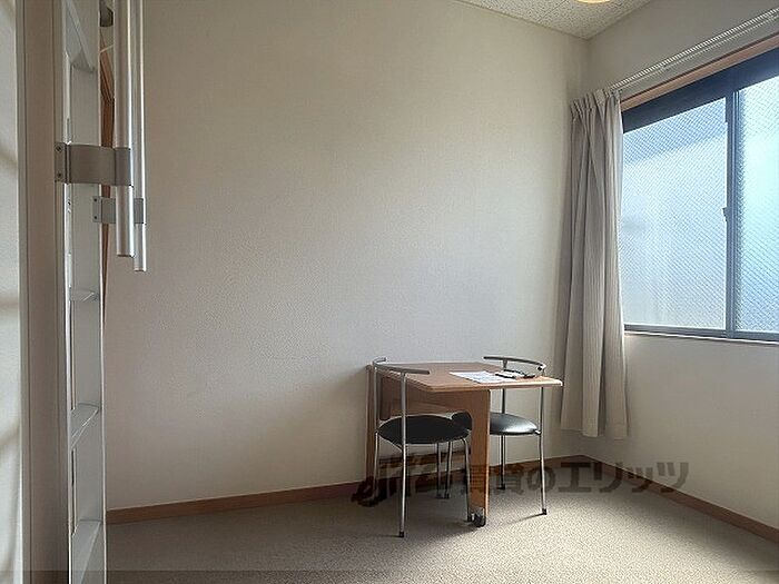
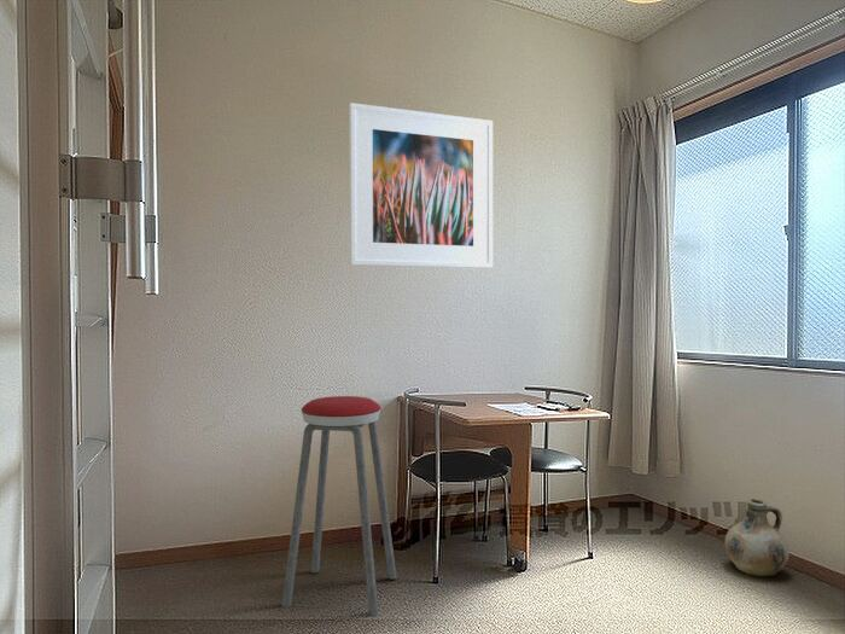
+ ceramic jug (756, 534)
+ music stool (359, 495)
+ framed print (424, 190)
